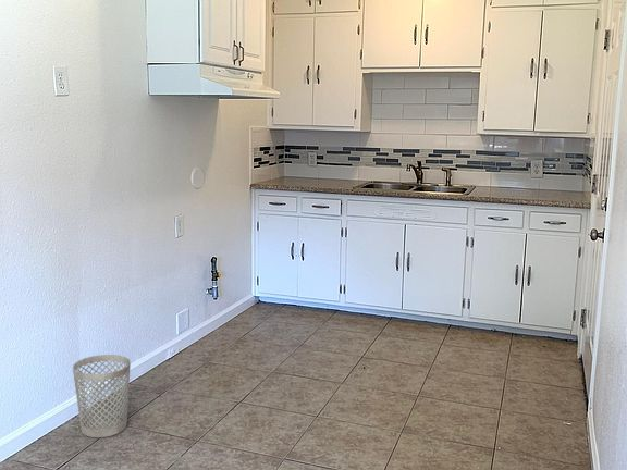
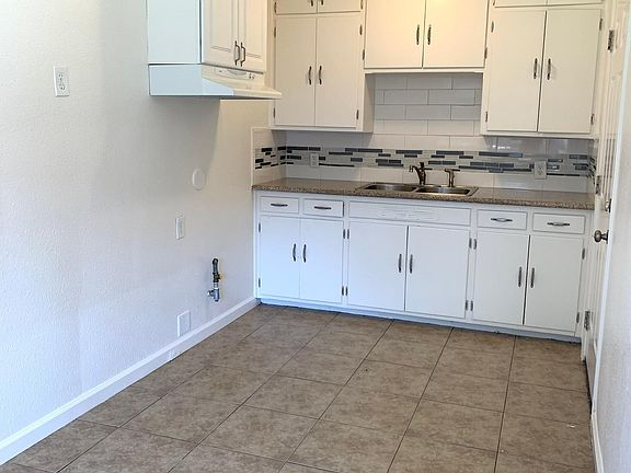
- wastebasket (102, 396)
